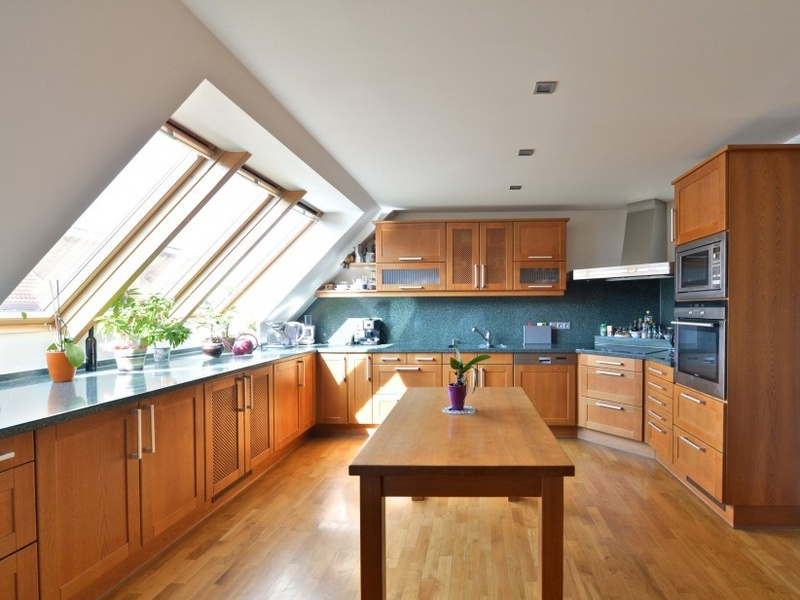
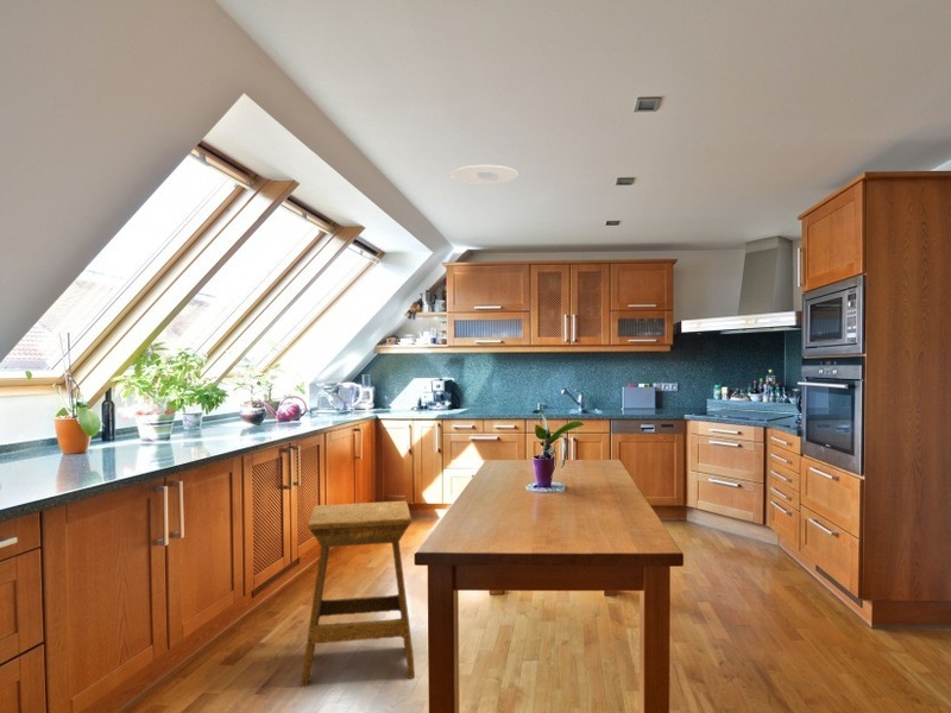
+ recessed light (484, 171)
+ stool (359, 598)
